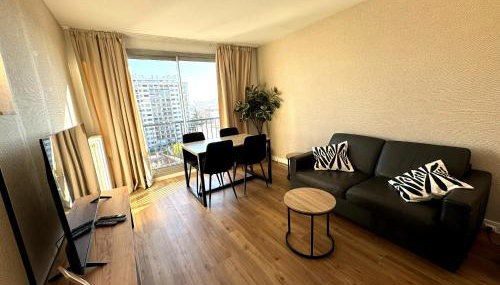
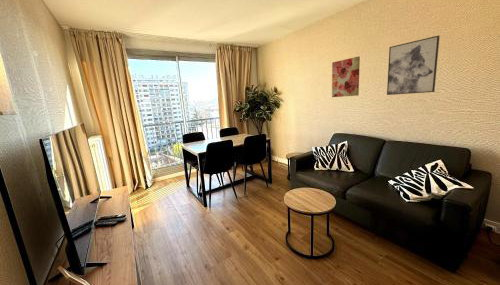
+ wall art (410, 68)
+ wall art (344, 78)
